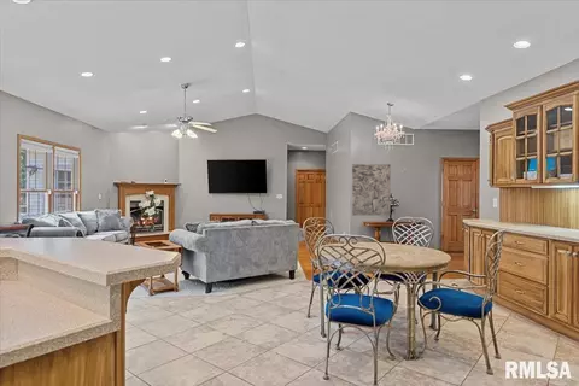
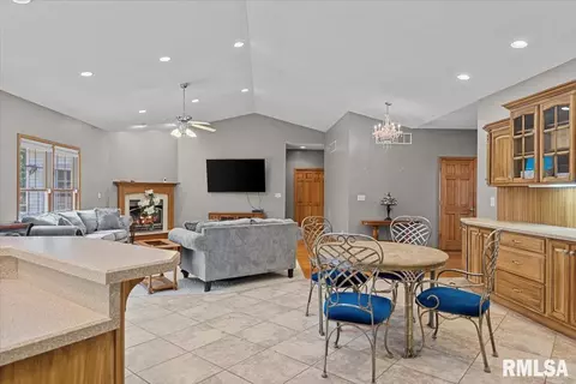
- wall art (370, 189)
